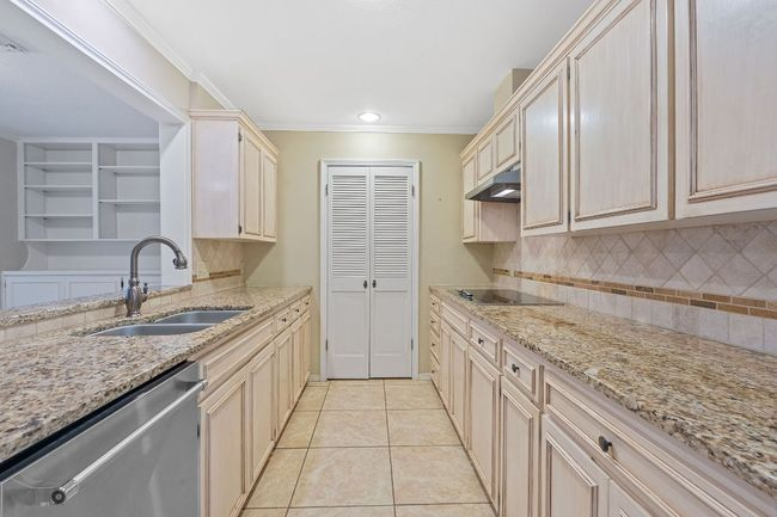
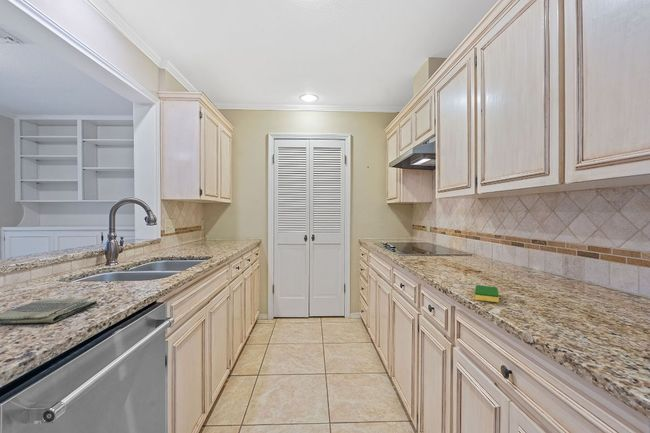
+ dish towel (48, 308)
+ dish sponge (486, 293)
